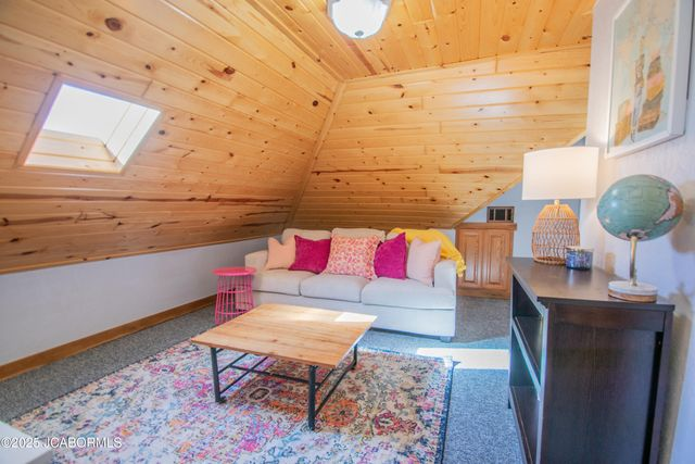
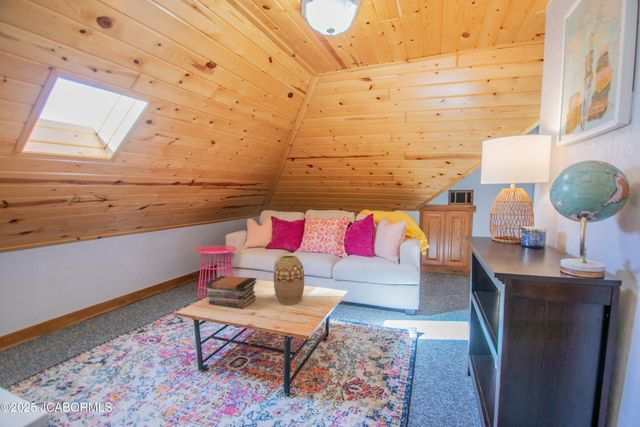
+ vase (288, 278)
+ book stack (232, 291)
